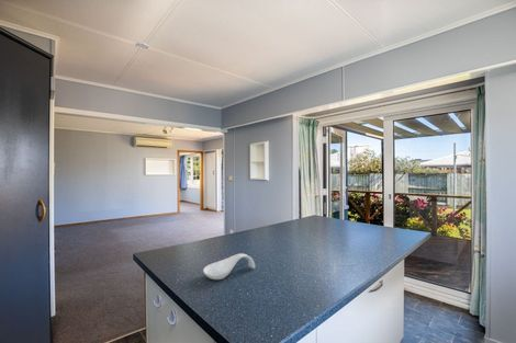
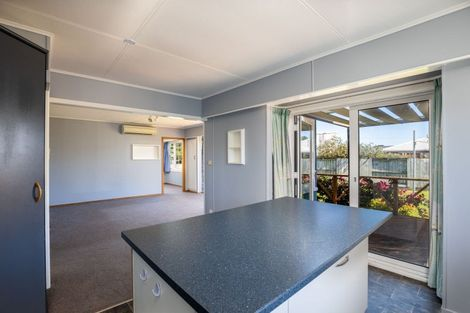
- spoon rest (229, 265)
